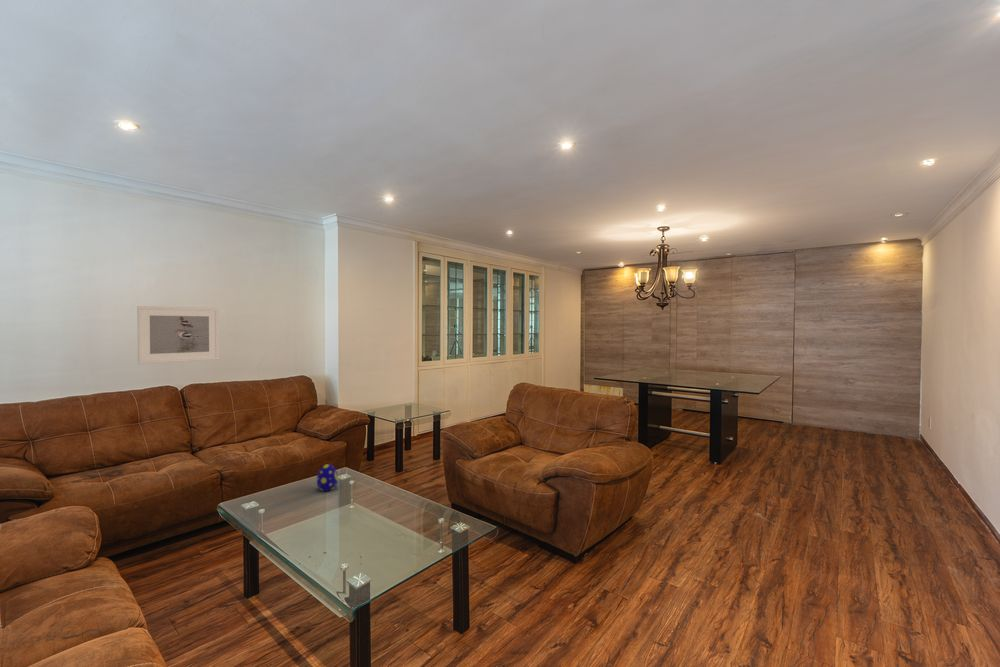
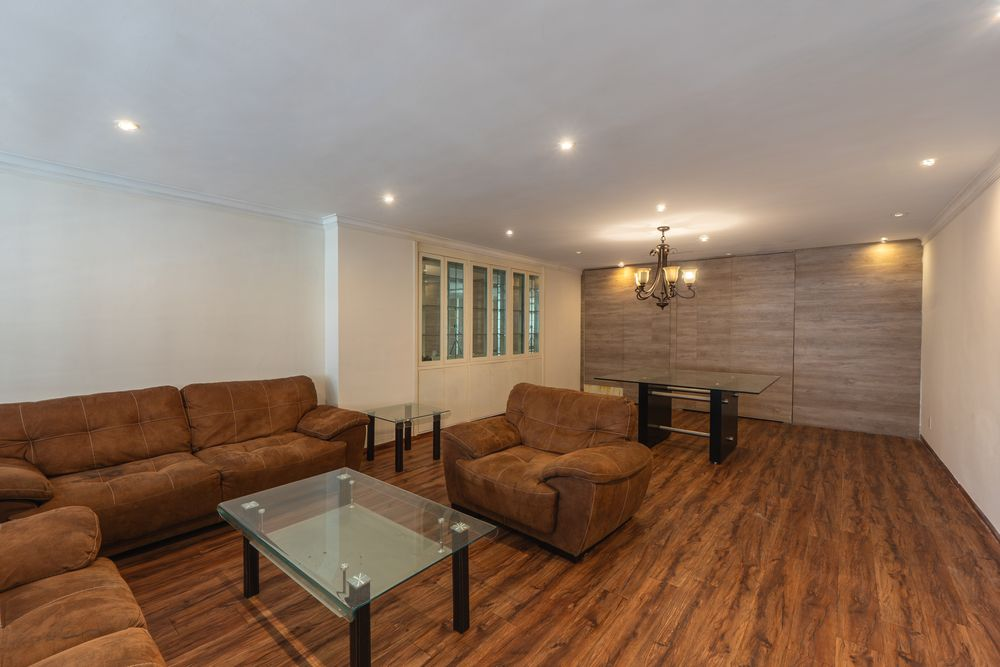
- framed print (180, 334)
- decorative egg (327, 476)
